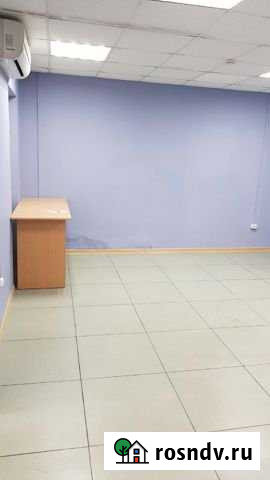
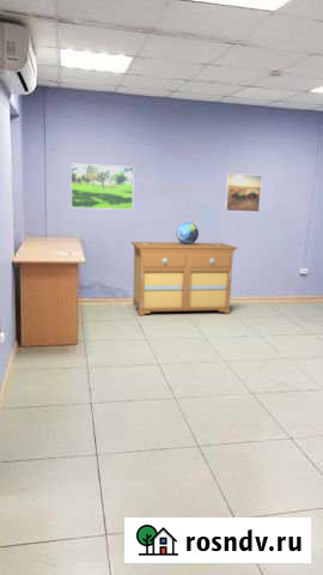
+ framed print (243, 193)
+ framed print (102, 187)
+ sideboard (181, 277)
+ decorative globe (187, 232)
